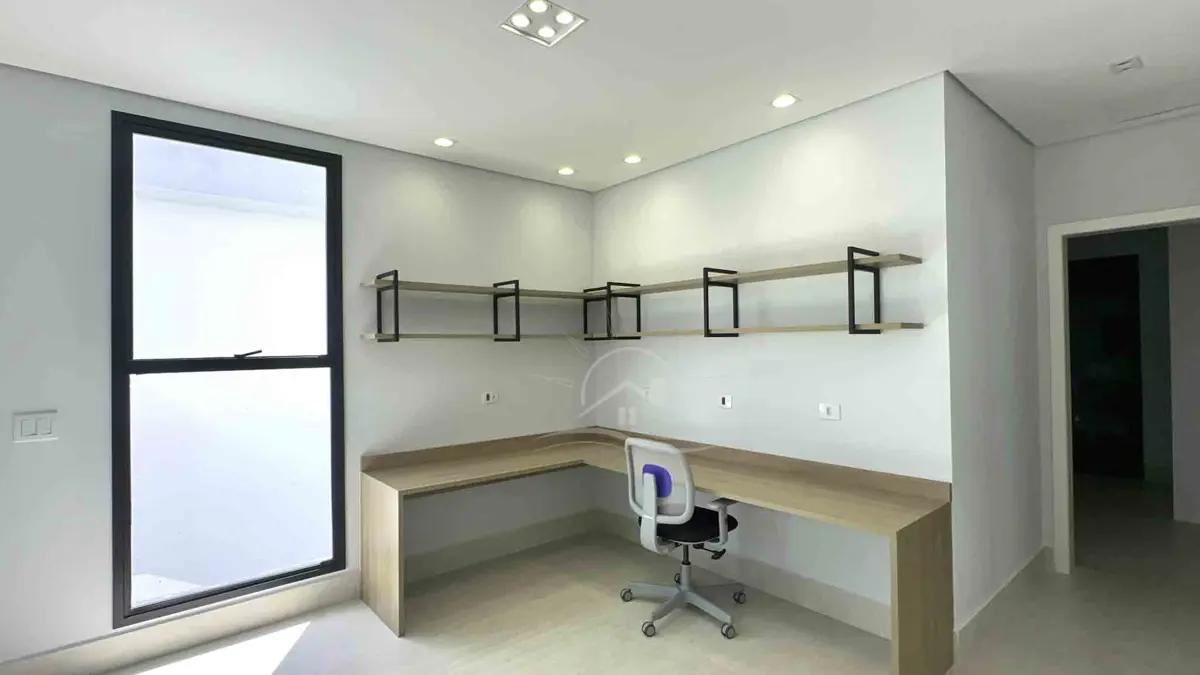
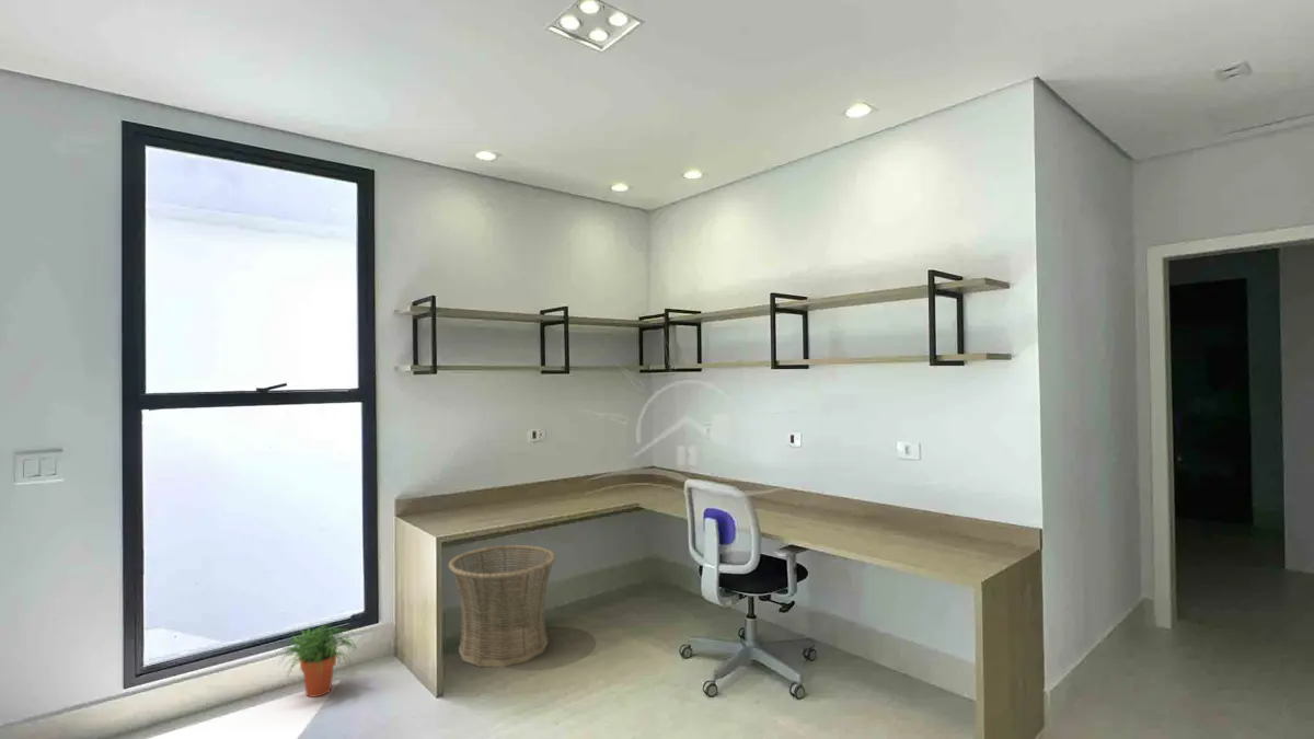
+ basket (503, 602)
+ potted plant (319, 659)
